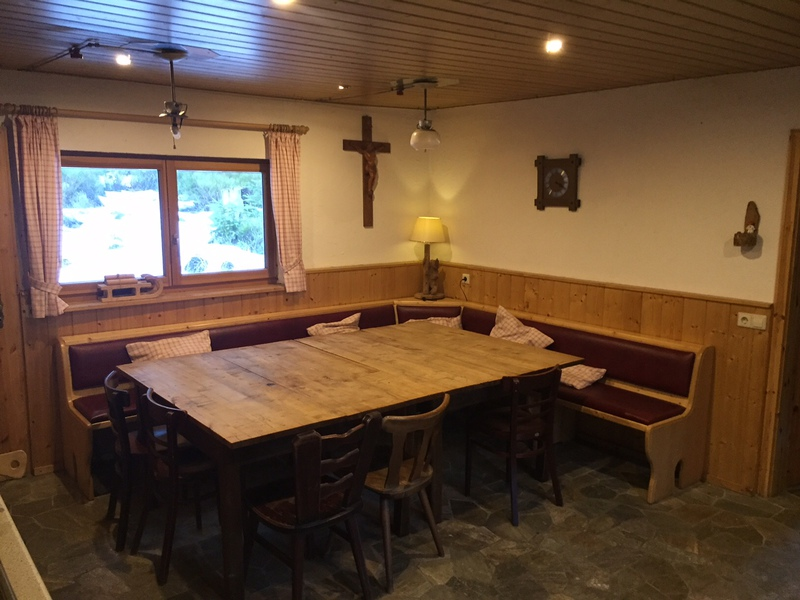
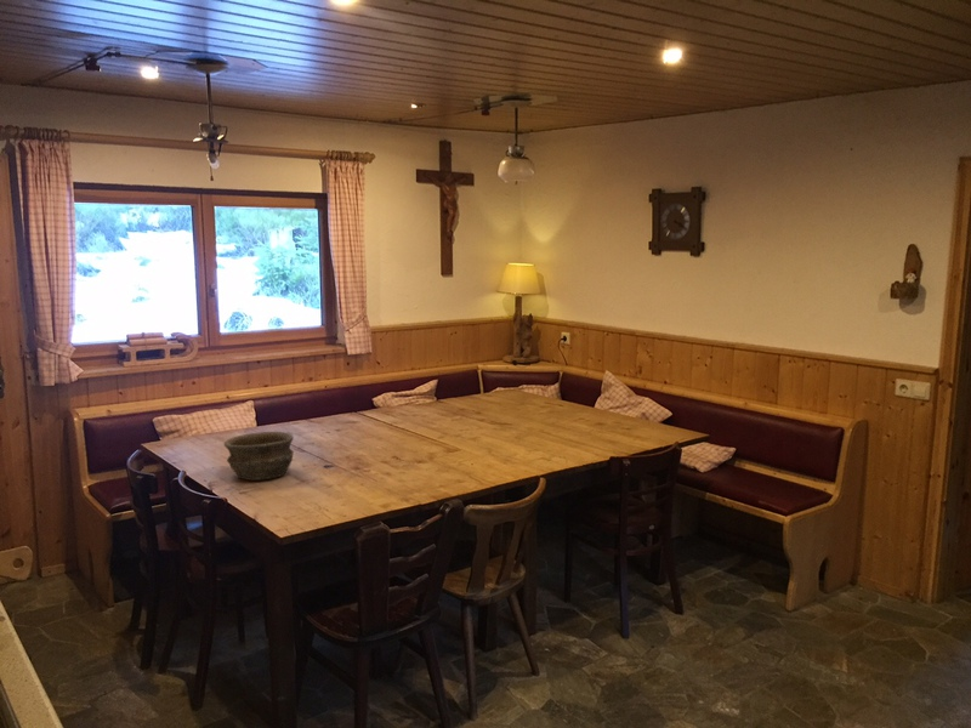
+ bowl (259, 455)
